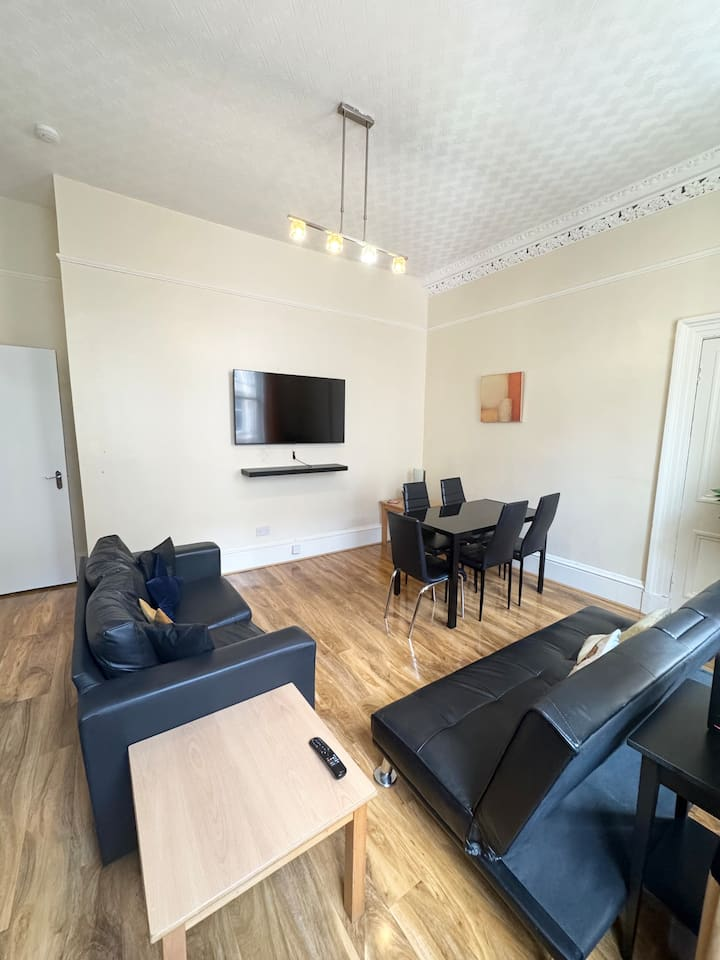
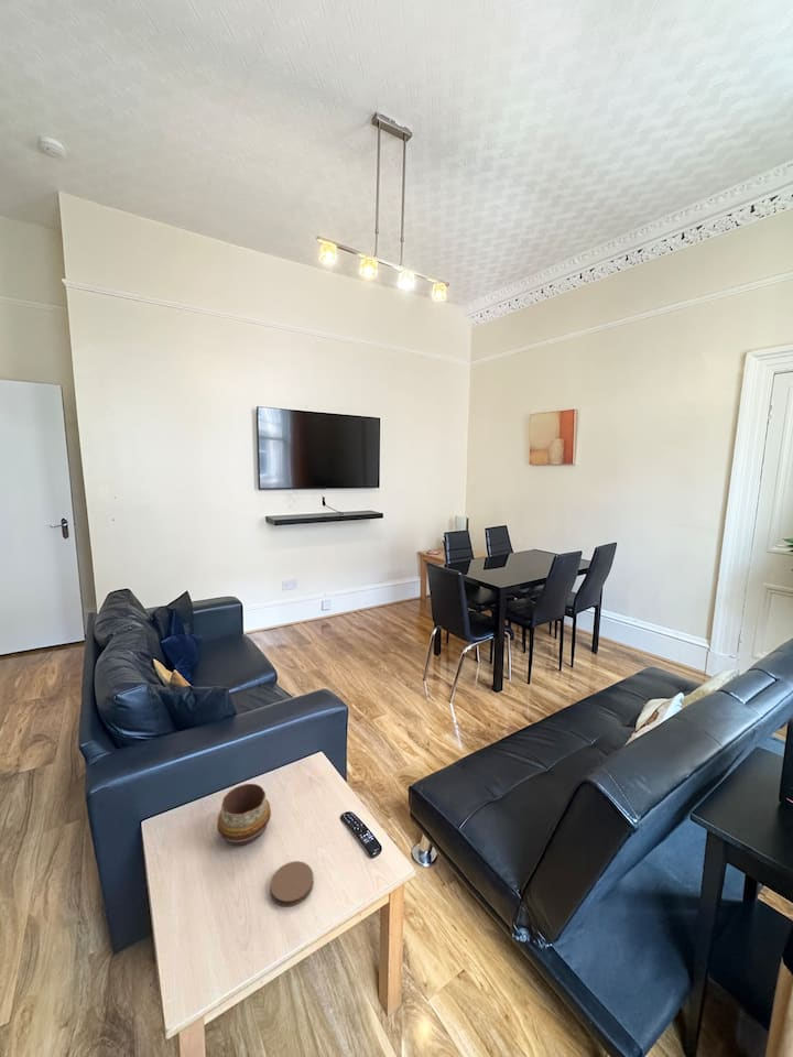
+ decorative bowl (243, 814)
+ coaster (292, 882)
